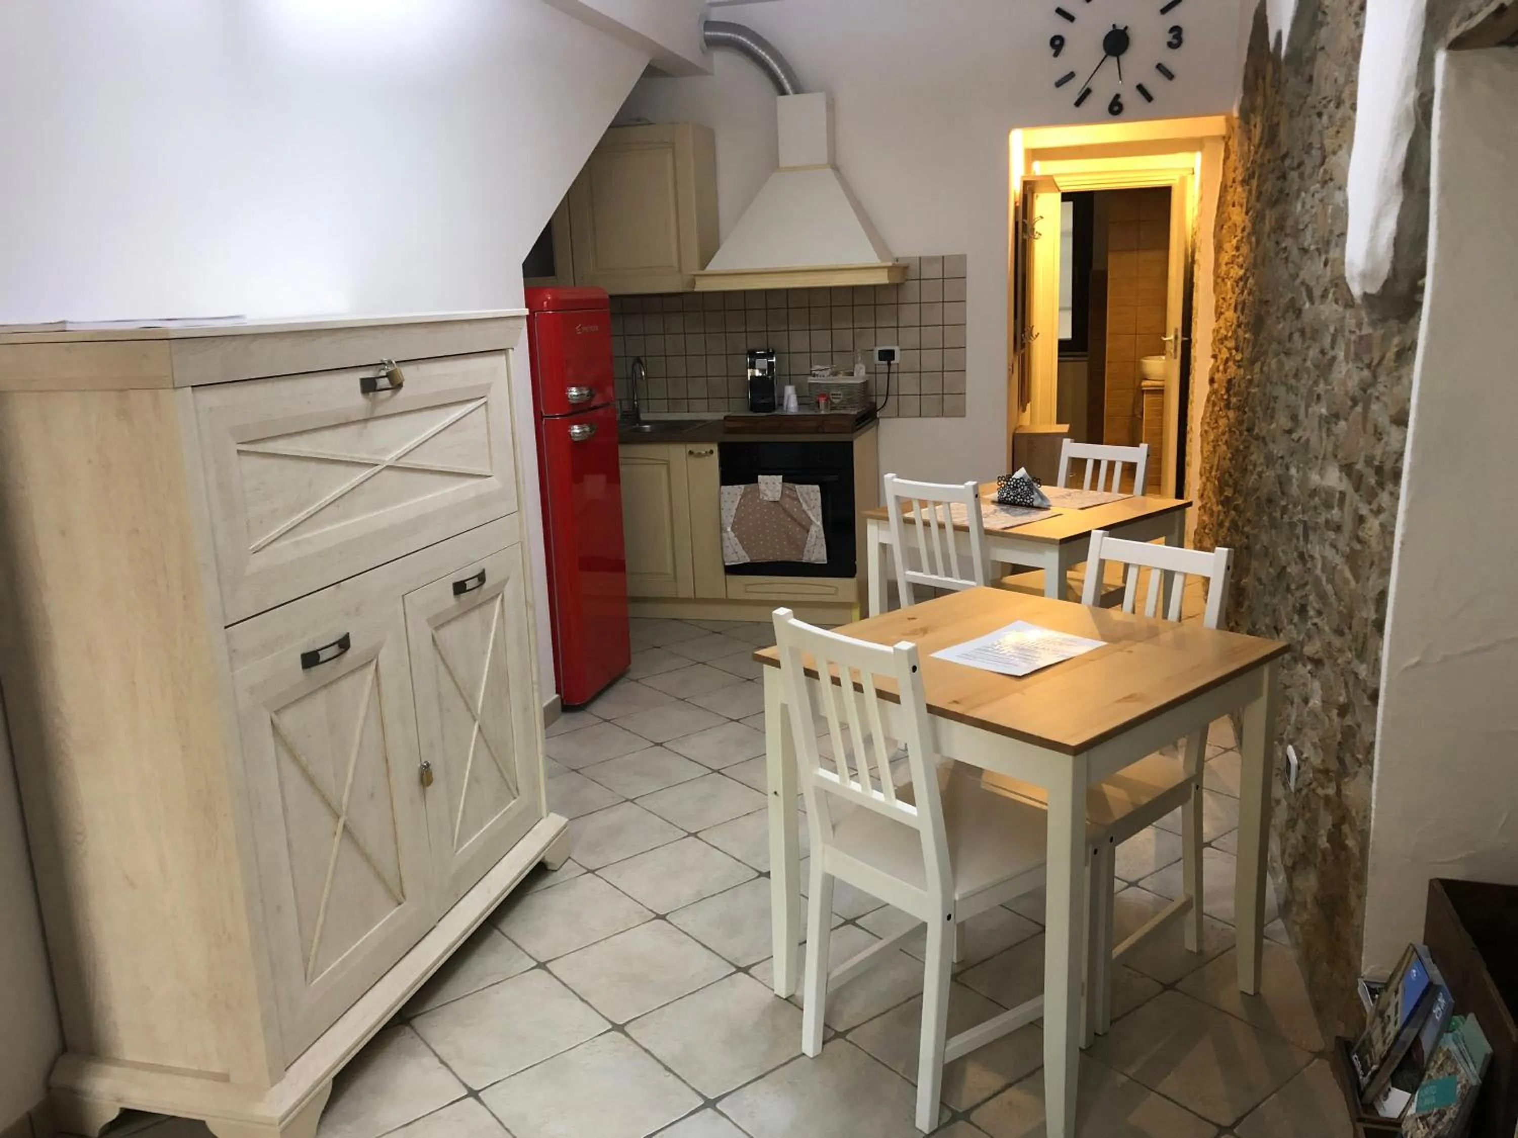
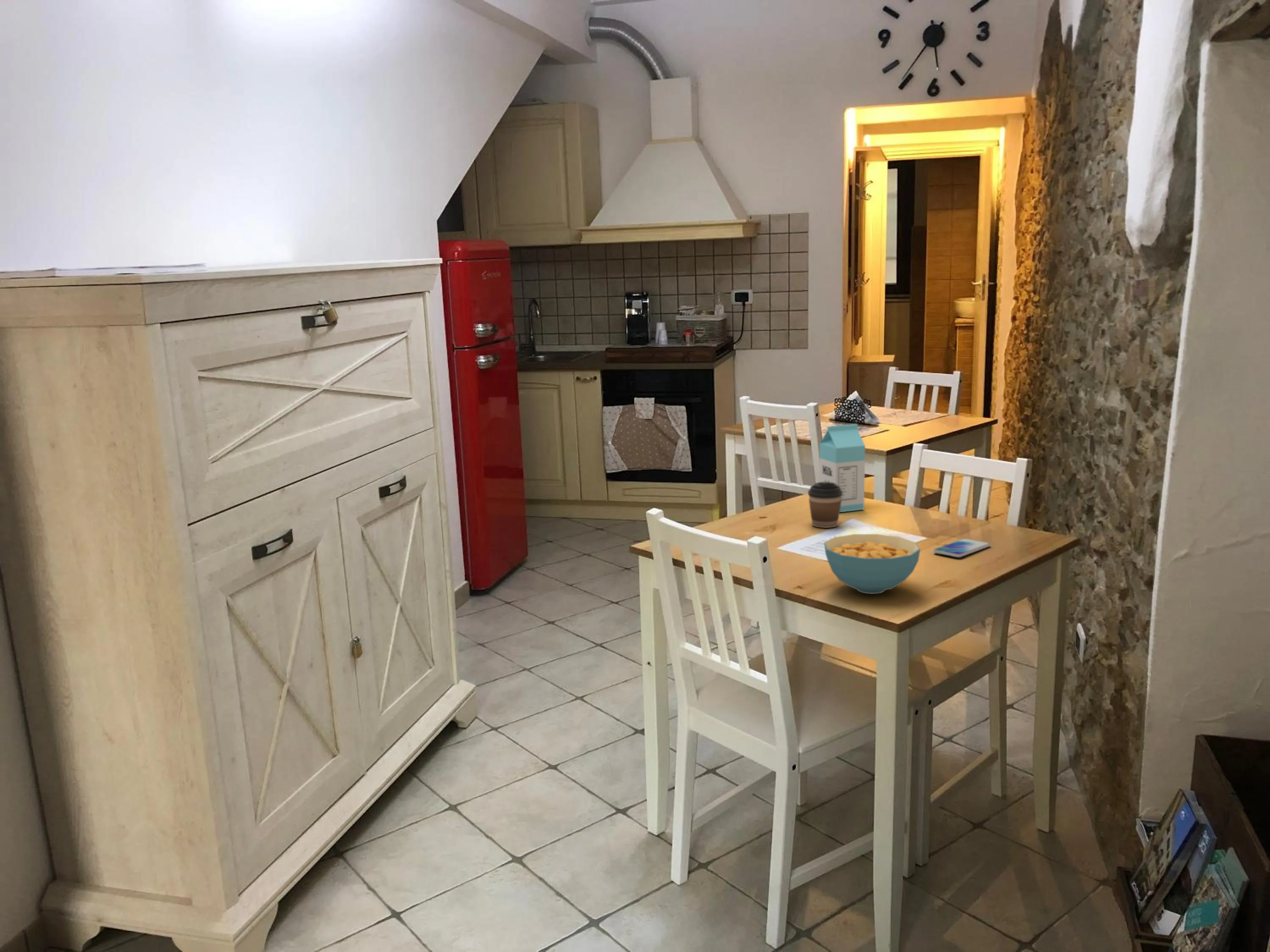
+ cereal bowl (871, 567)
+ smartphone (962, 548)
+ coffee cup (825, 503)
+ milk carton (842, 467)
